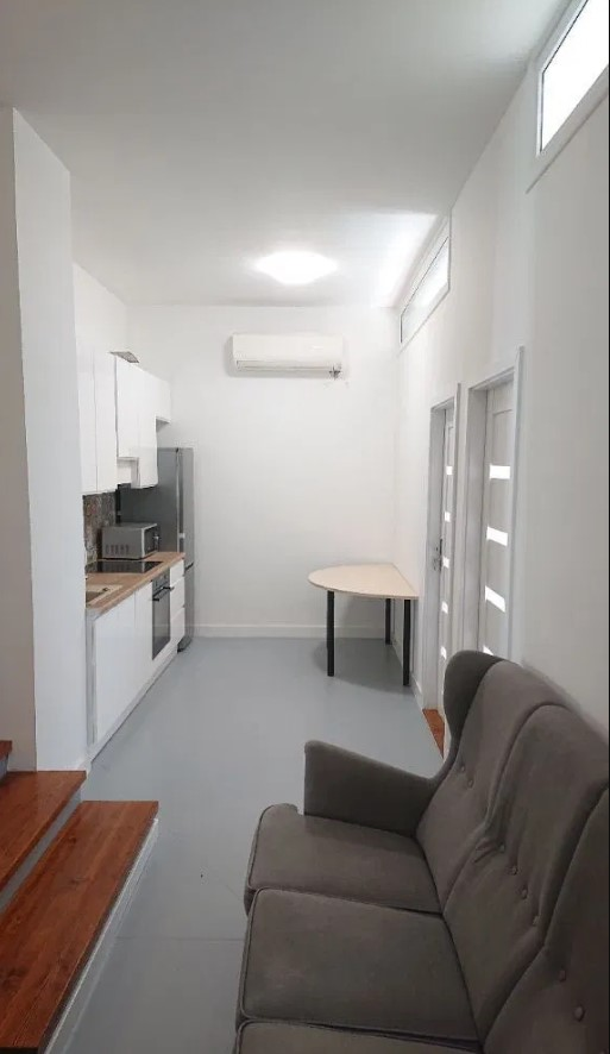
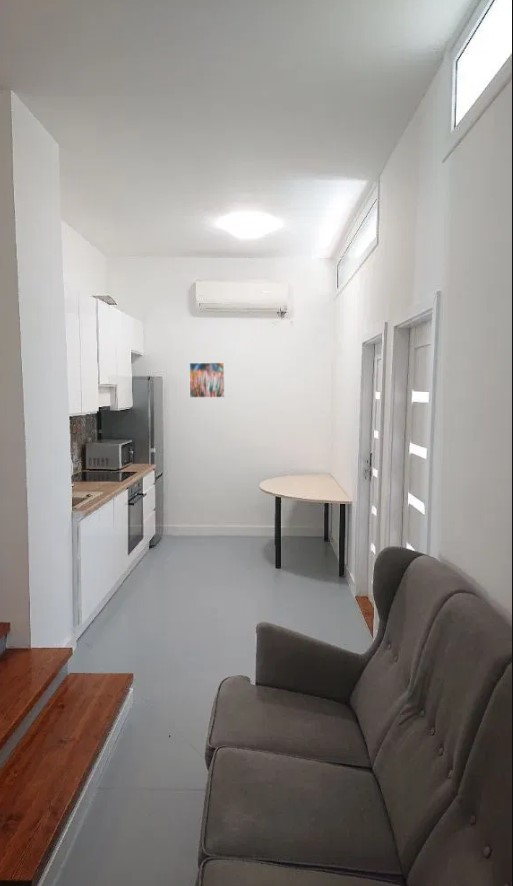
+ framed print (207, 380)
